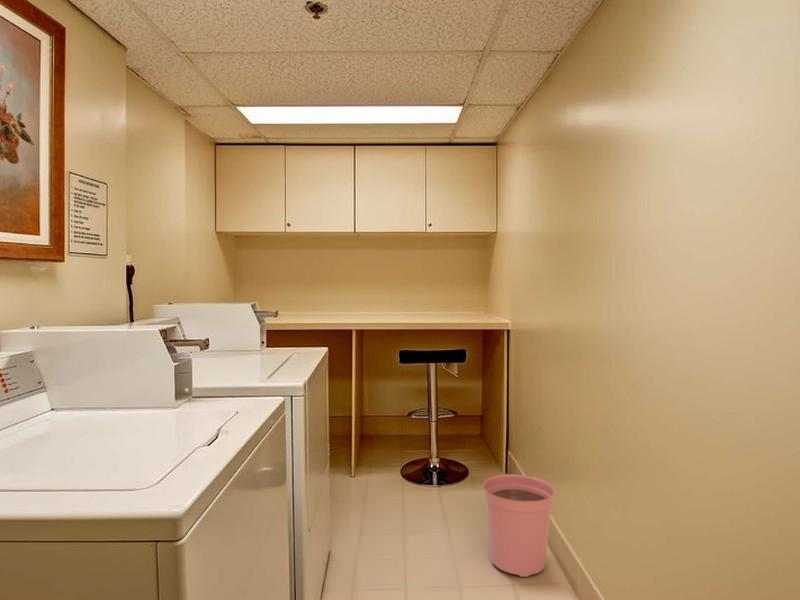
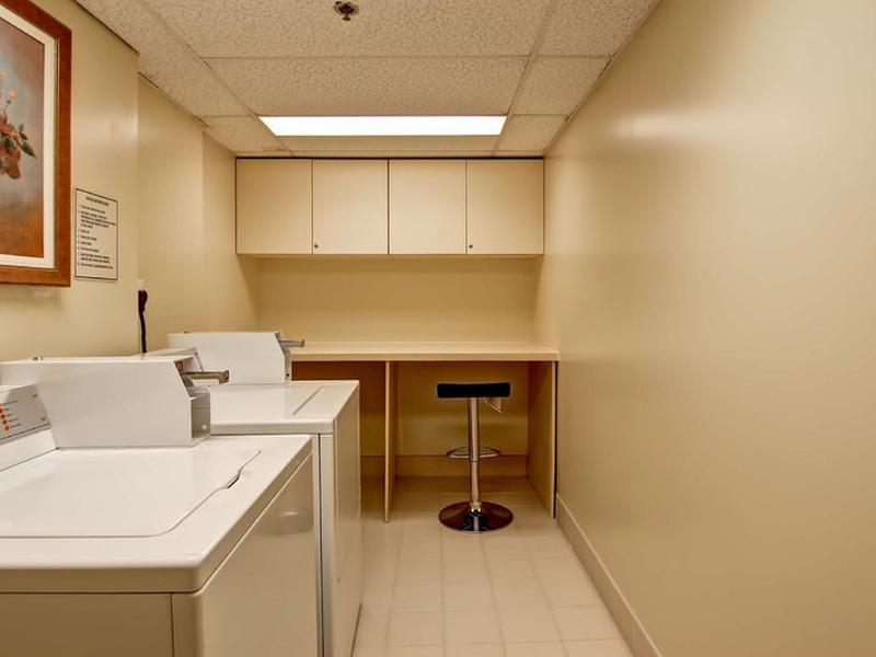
- plant pot (518, 524)
